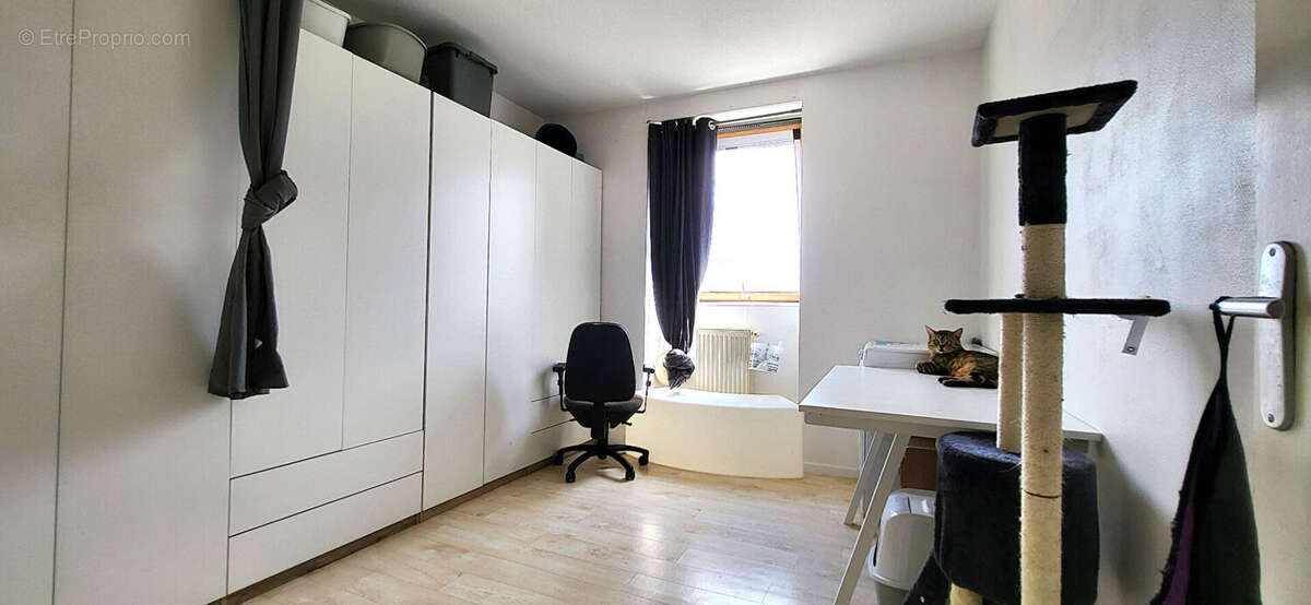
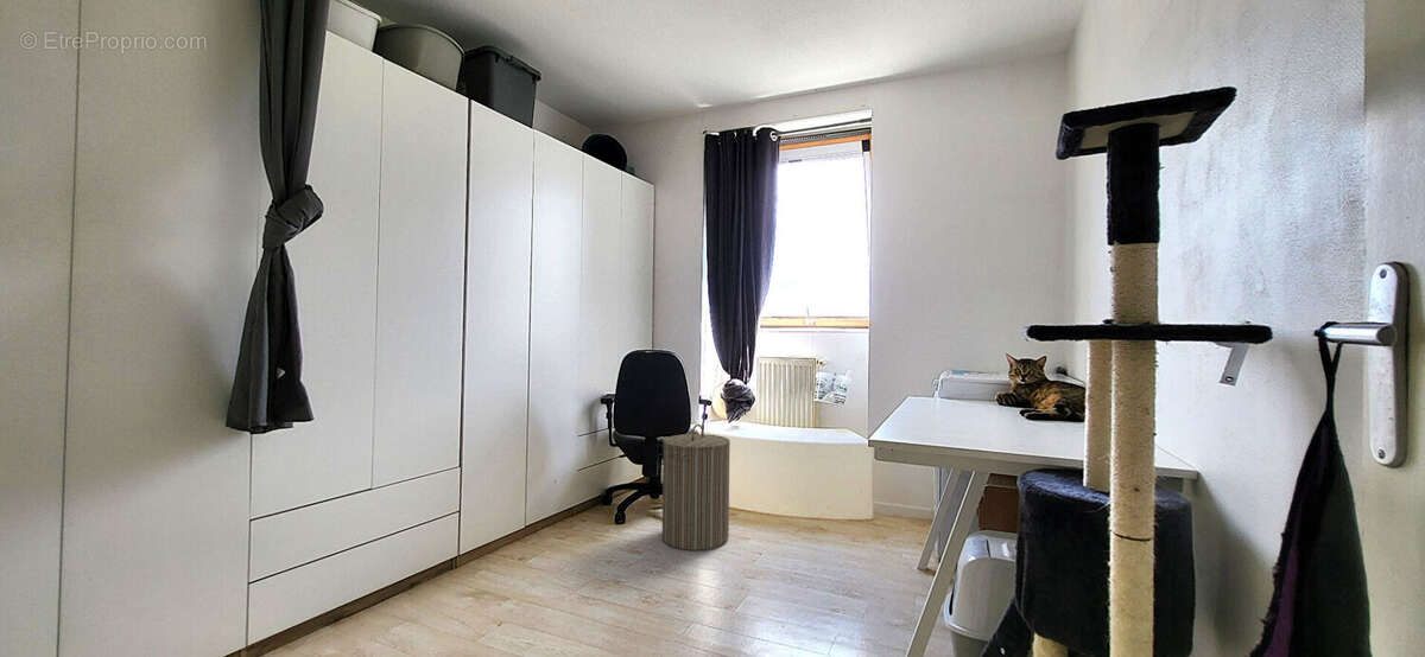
+ laundry hamper (696, 480)
